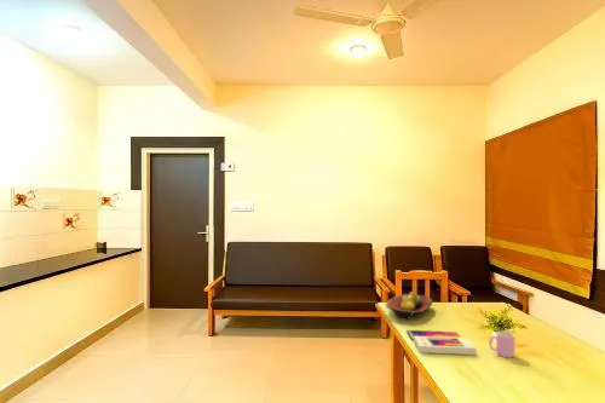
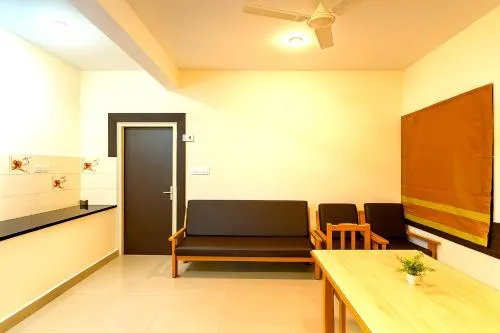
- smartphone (438, 339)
- cup (501, 344)
- fruit bowl (409, 303)
